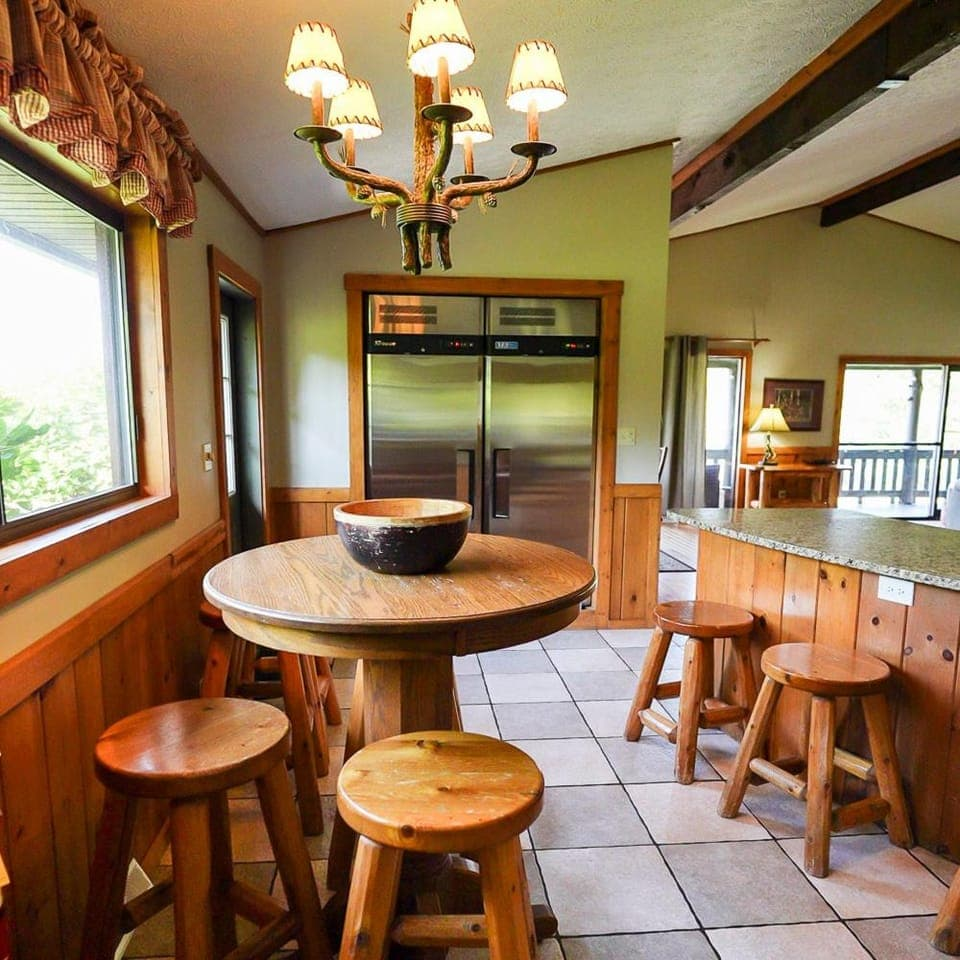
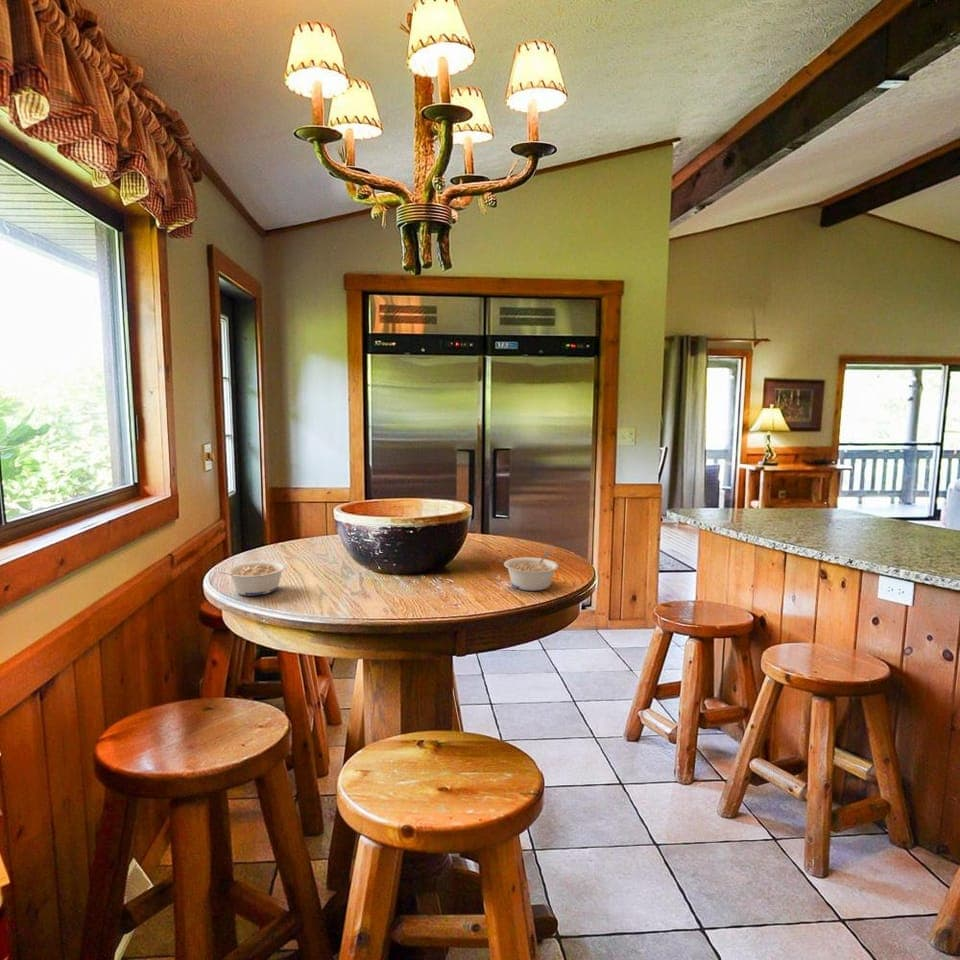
+ legume (530, 571)
+ legume (256, 577)
